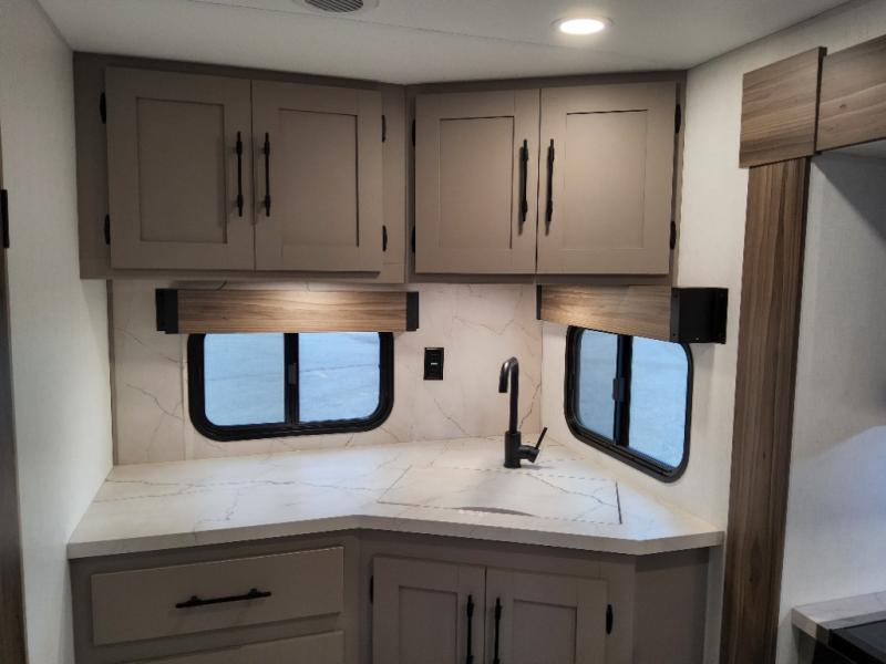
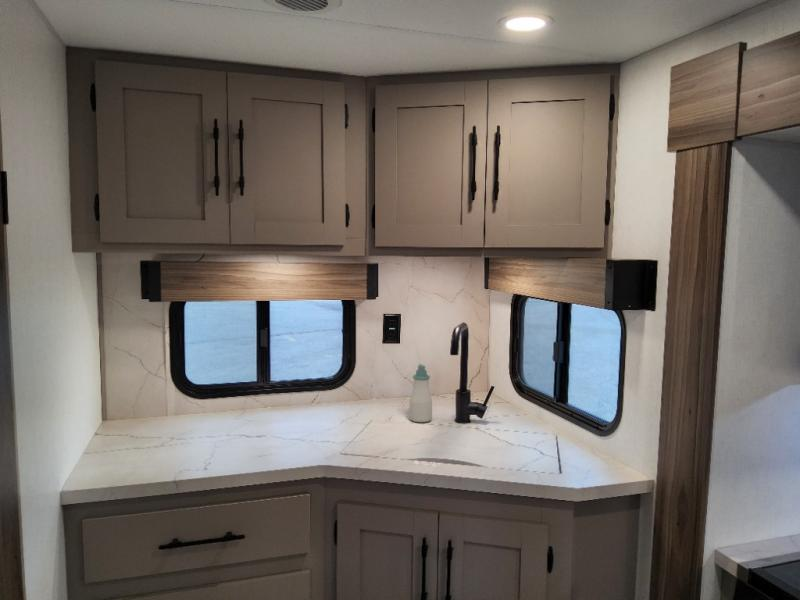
+ soap bottle (421, 392)
